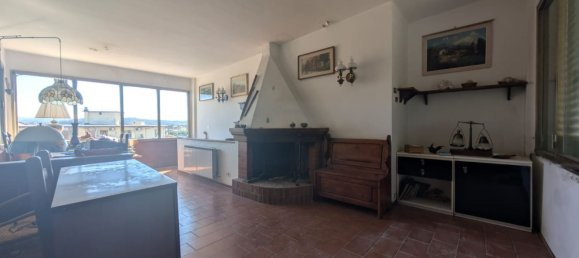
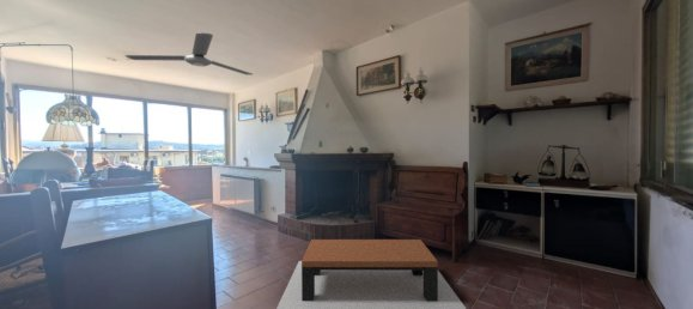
+ ceiling fan (195, 49)
+ coffee table (367, 267)
